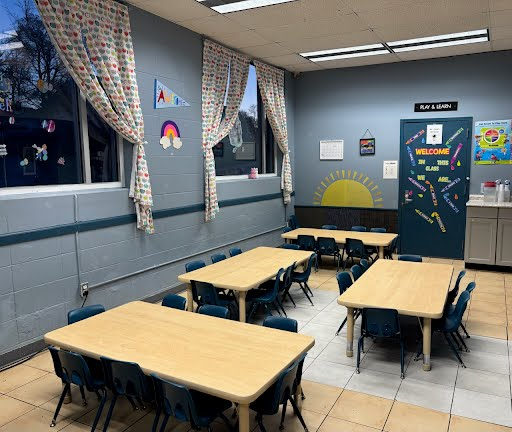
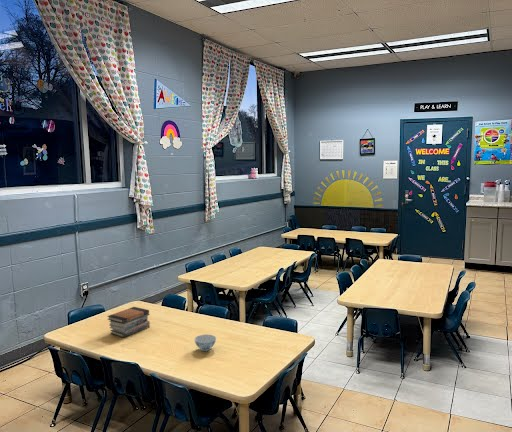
+ book stack (129, 321)
+ chinaware (205, 343)
